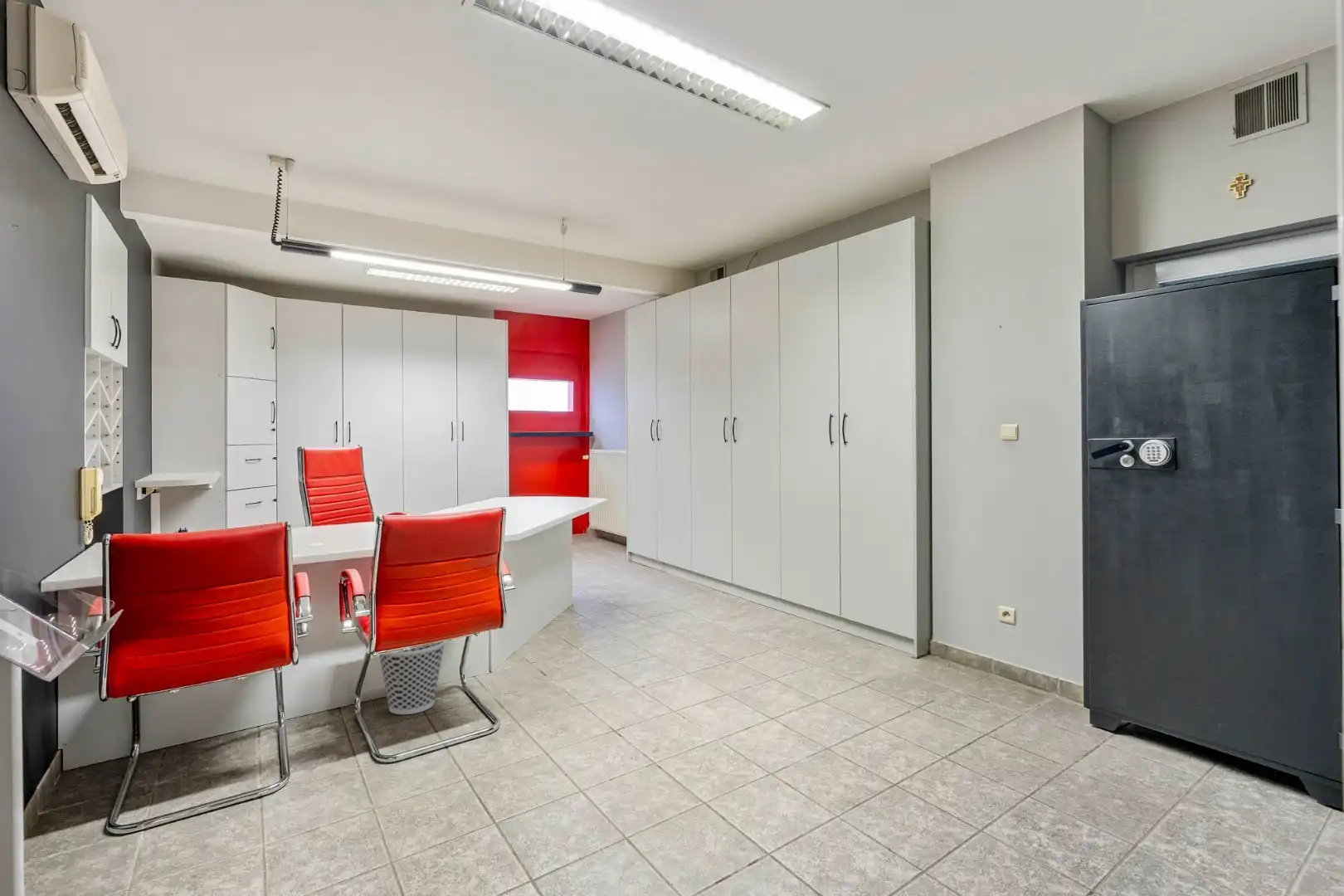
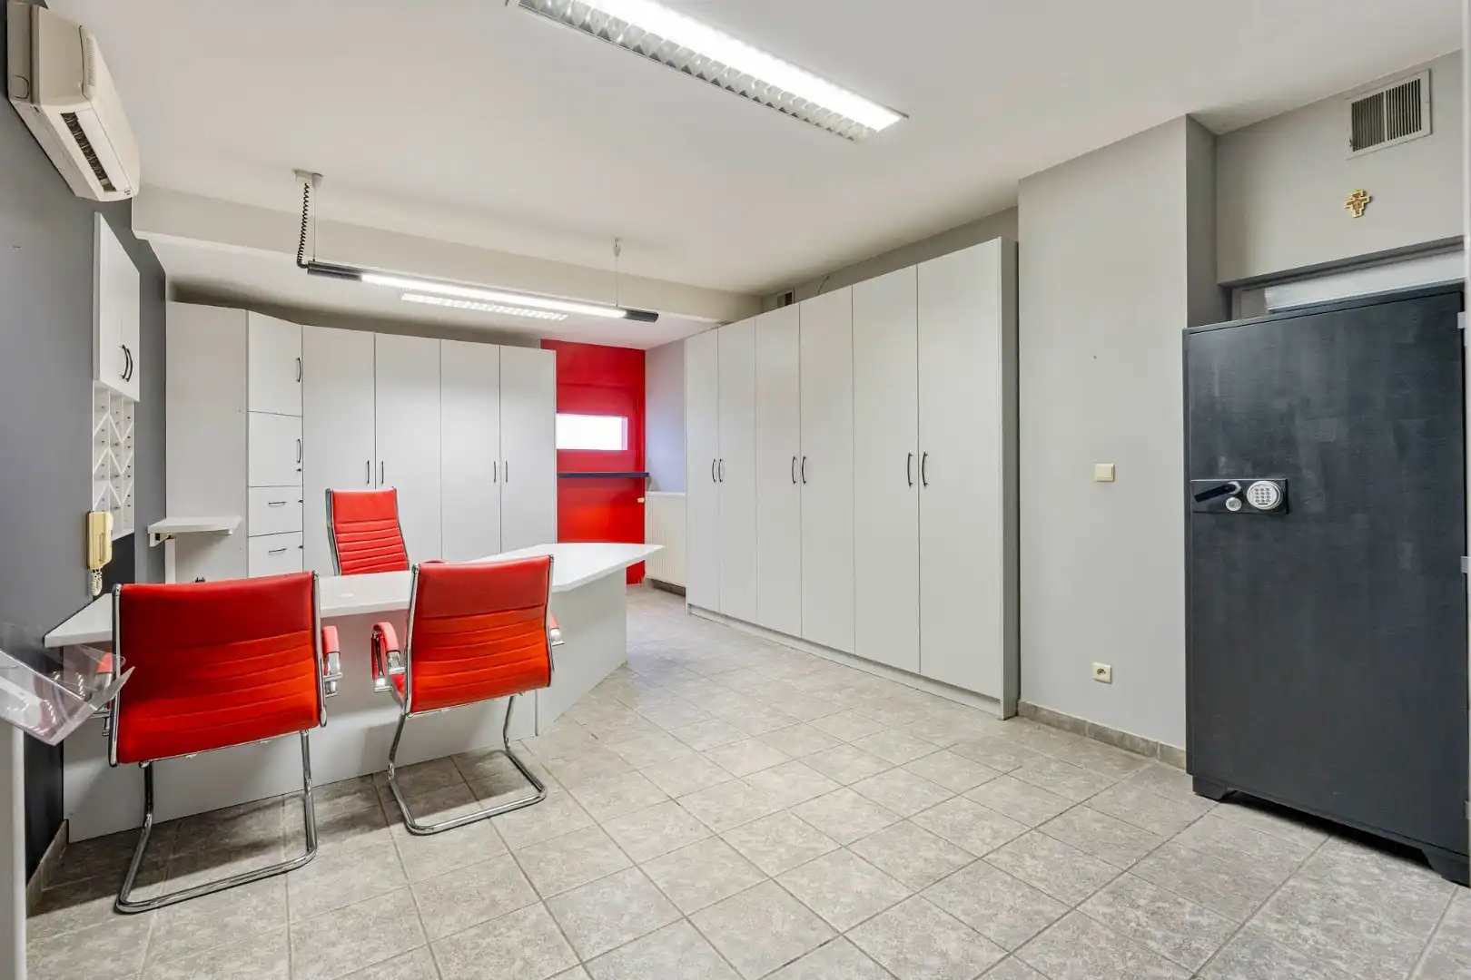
- wastebasket (411, 674)
